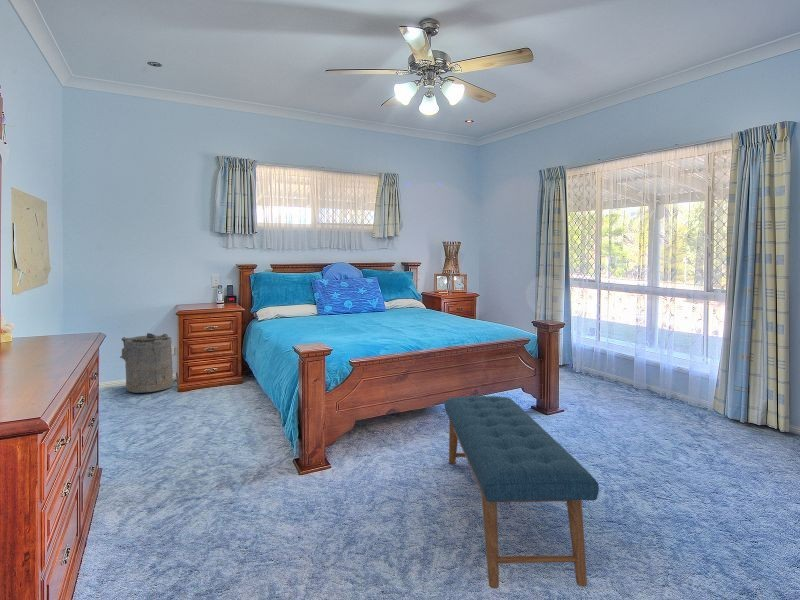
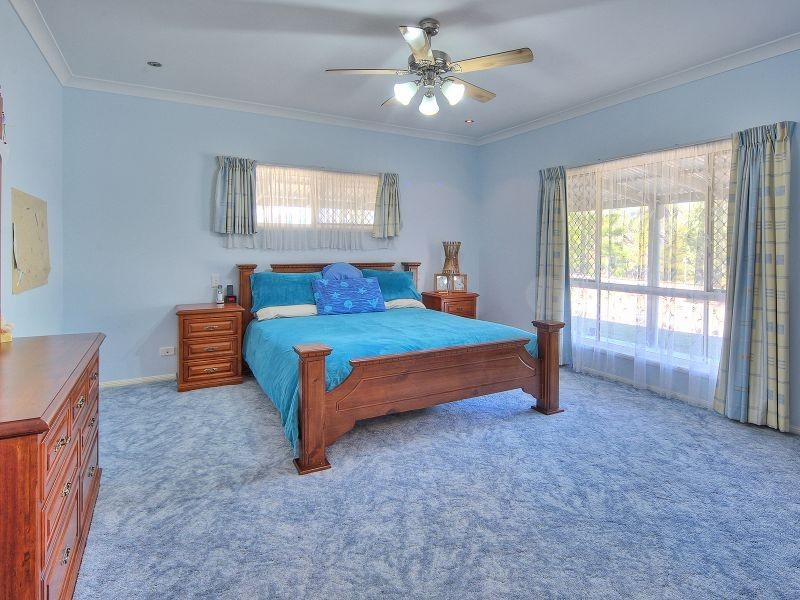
- laundry hamper (146, 360)
- bench (501, 467)
